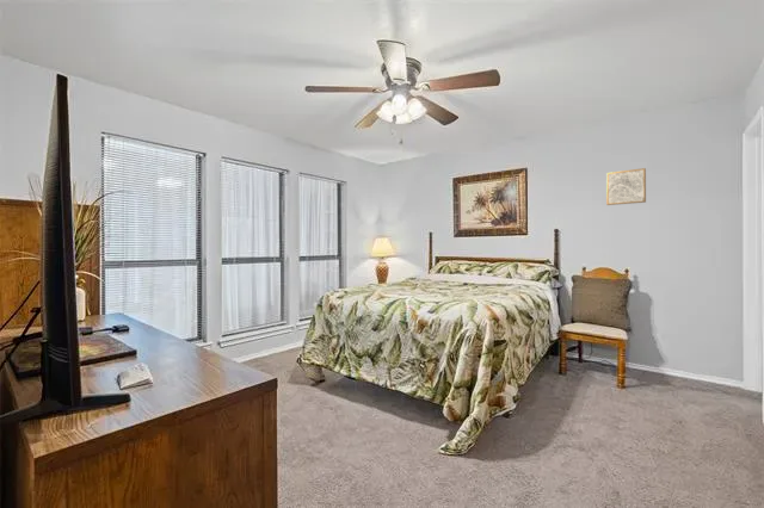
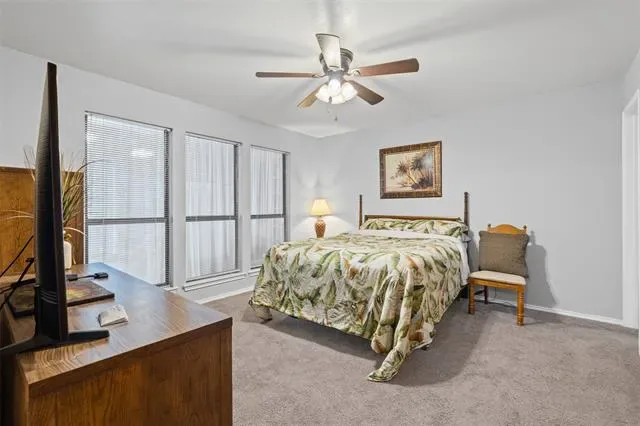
- wall art (626, 187)
